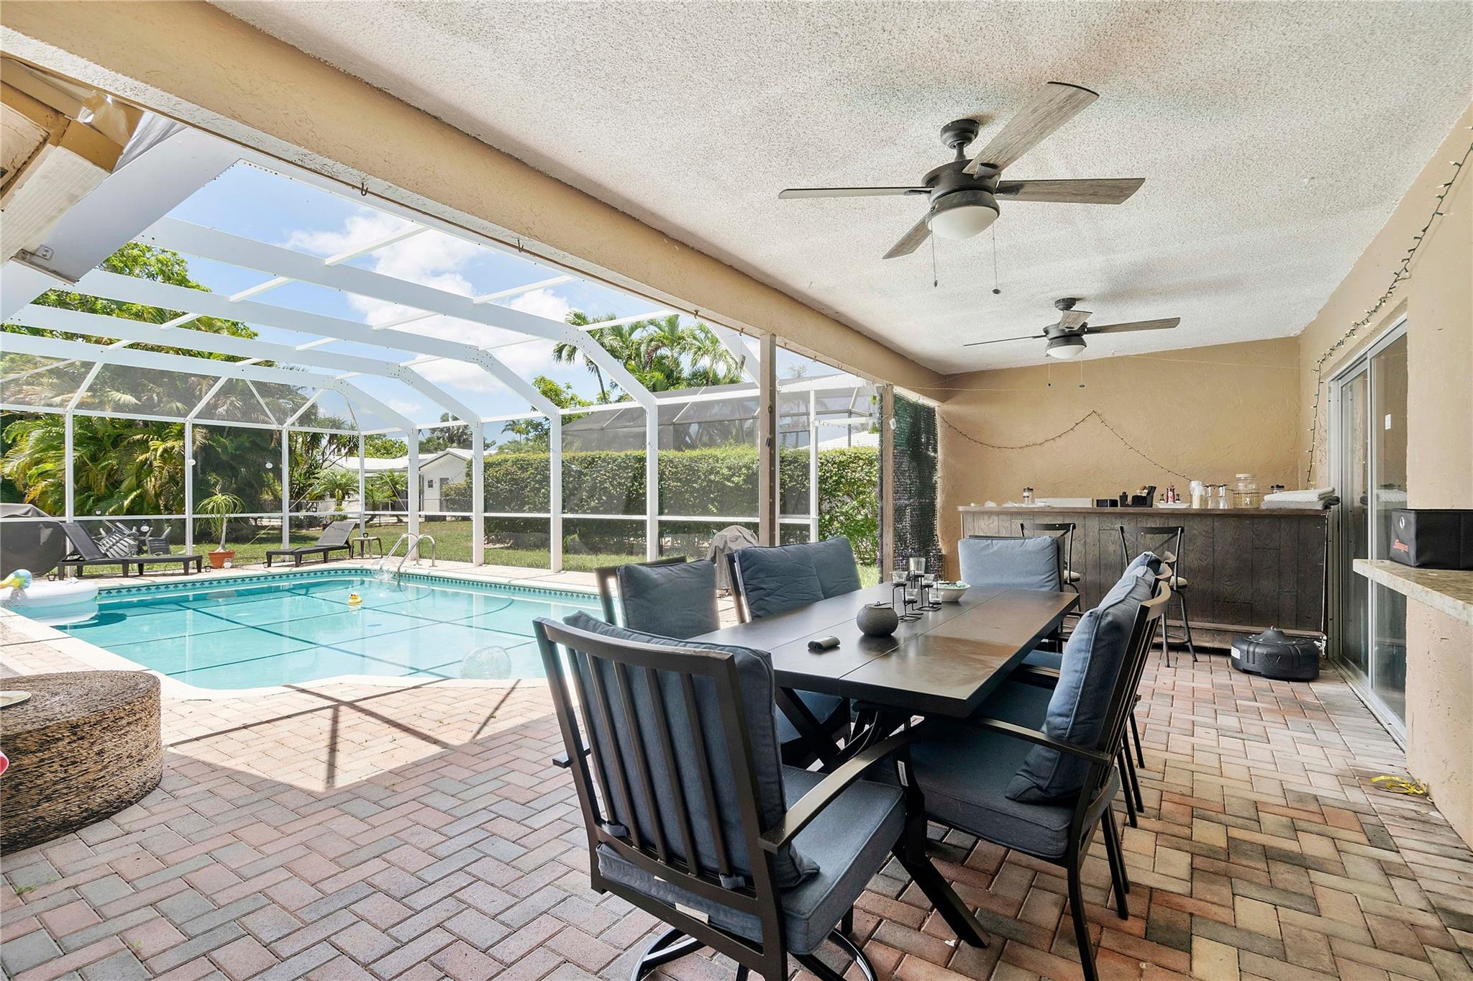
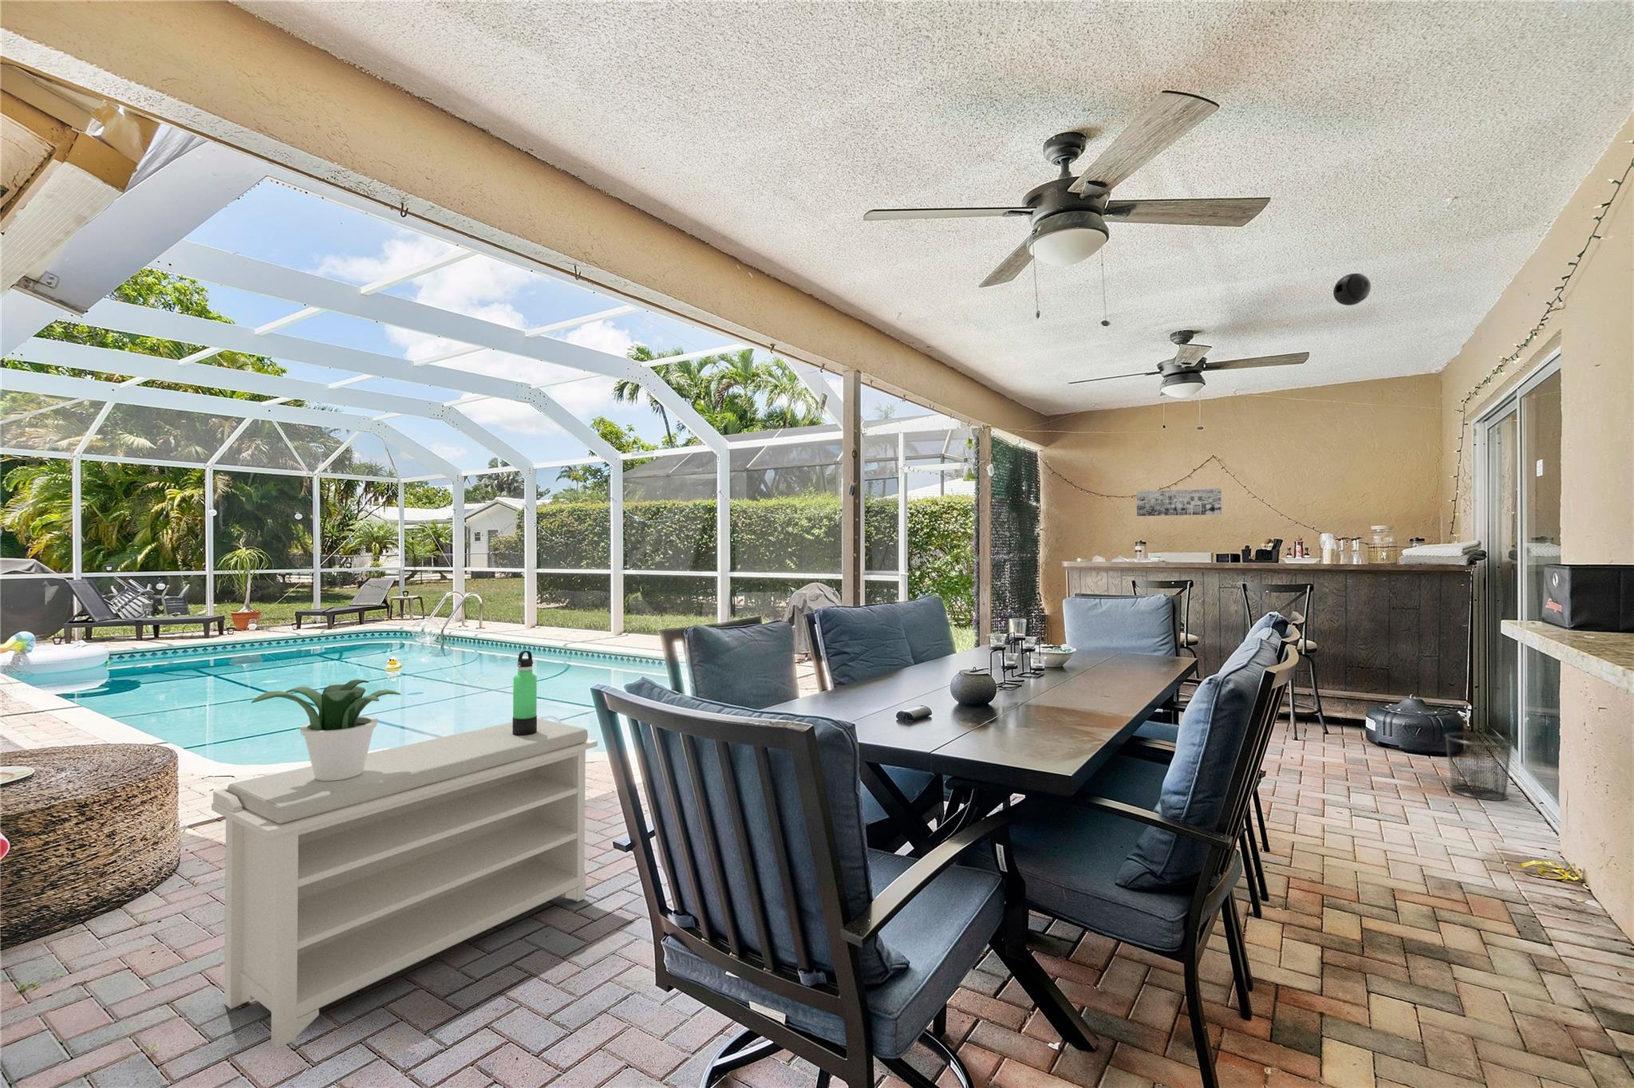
+ thermos bottle (524, 691)
+ waste bin (1477, 766)
+ bench (431, 848)
+ wall art (1178, 503)
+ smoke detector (1351, 289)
+ potted plant (329, 730)
